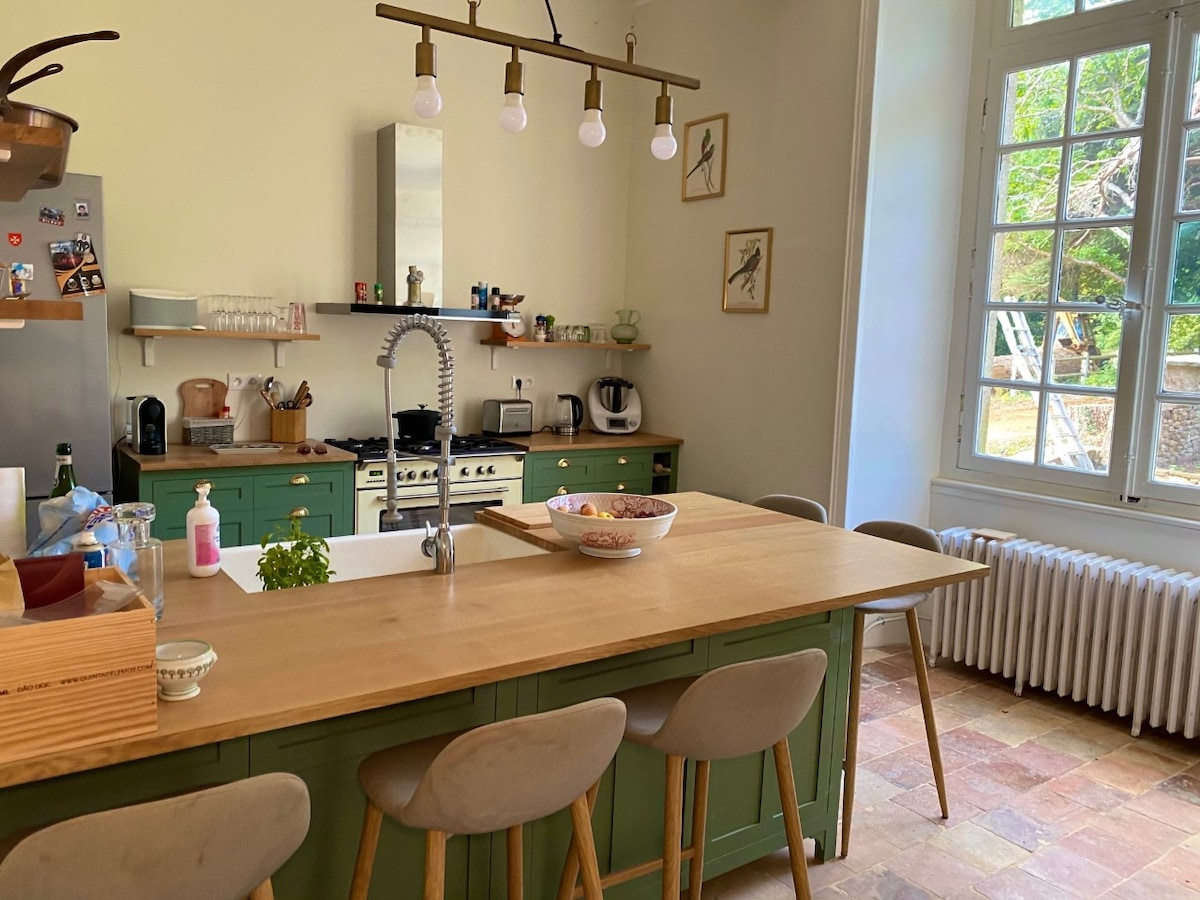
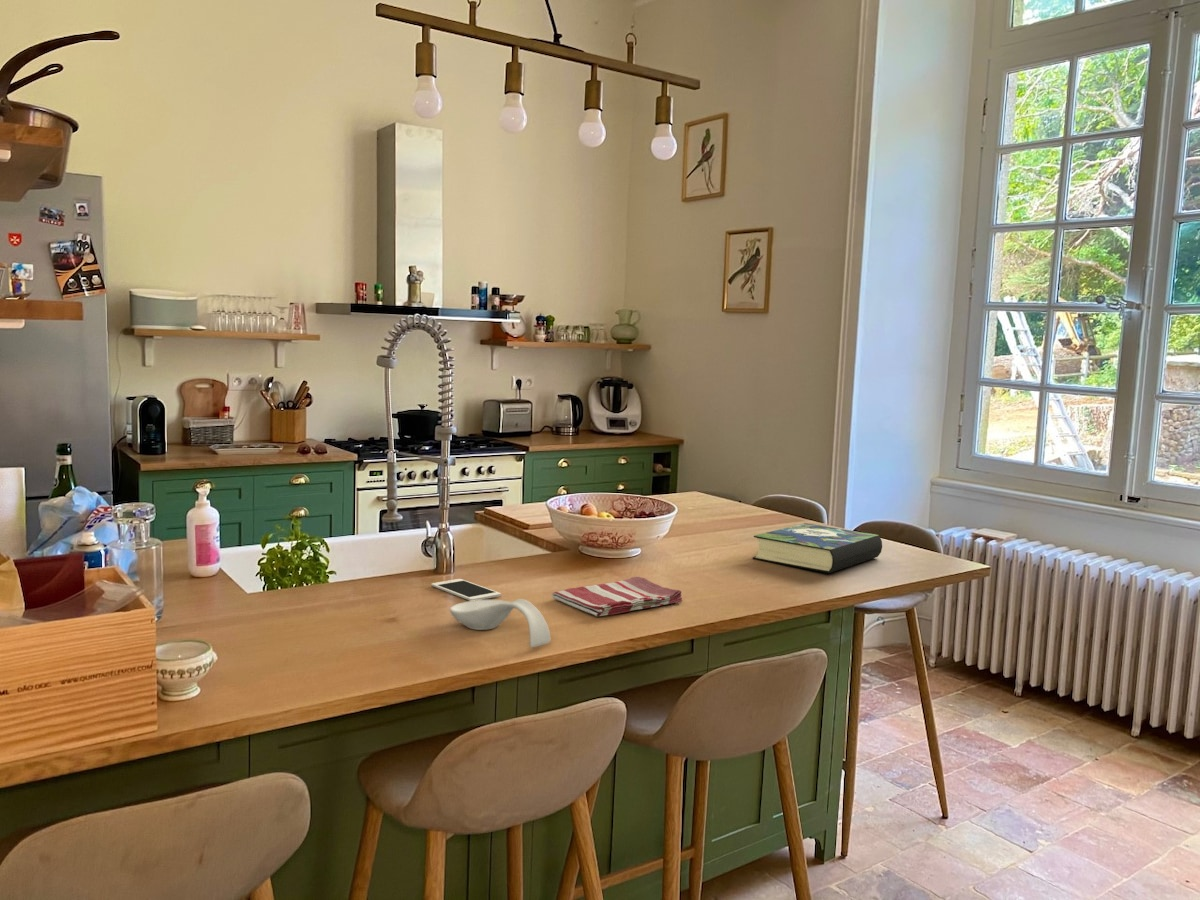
+ dish towel (617, 594)
+ spoon rest (500, 613)
+ book (818, 546)
+ cell phone (465, 589)
